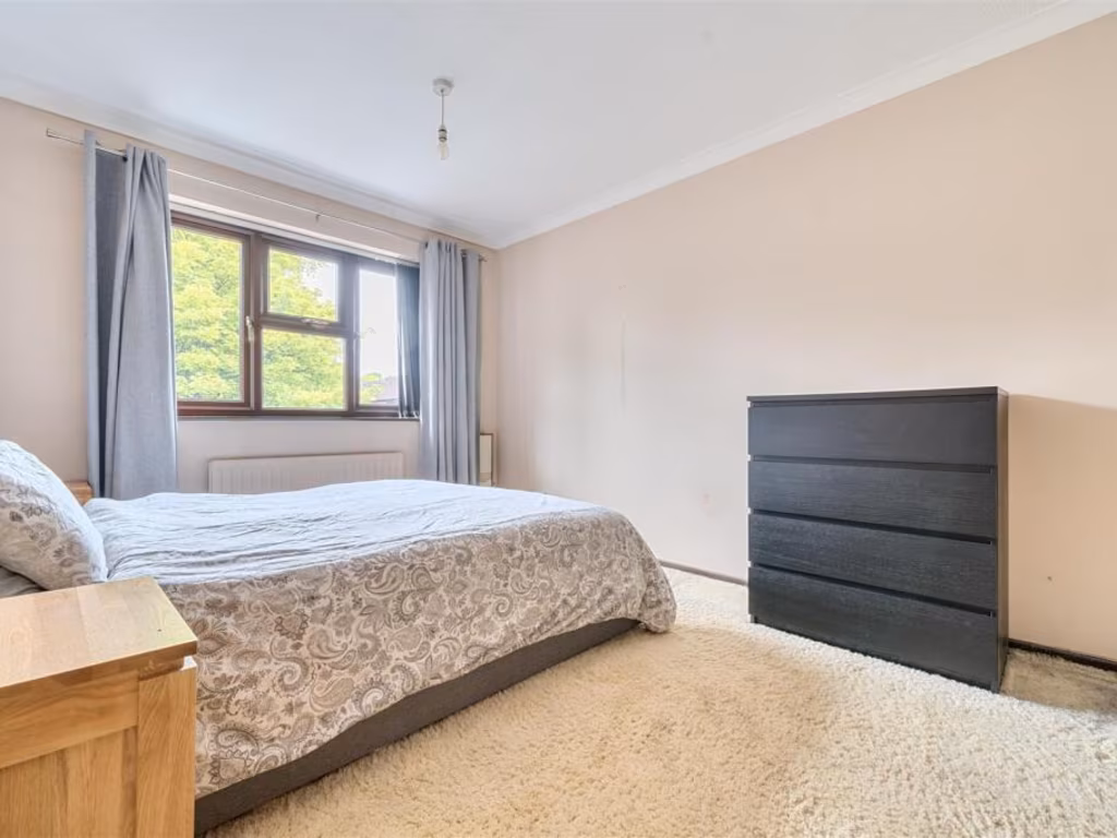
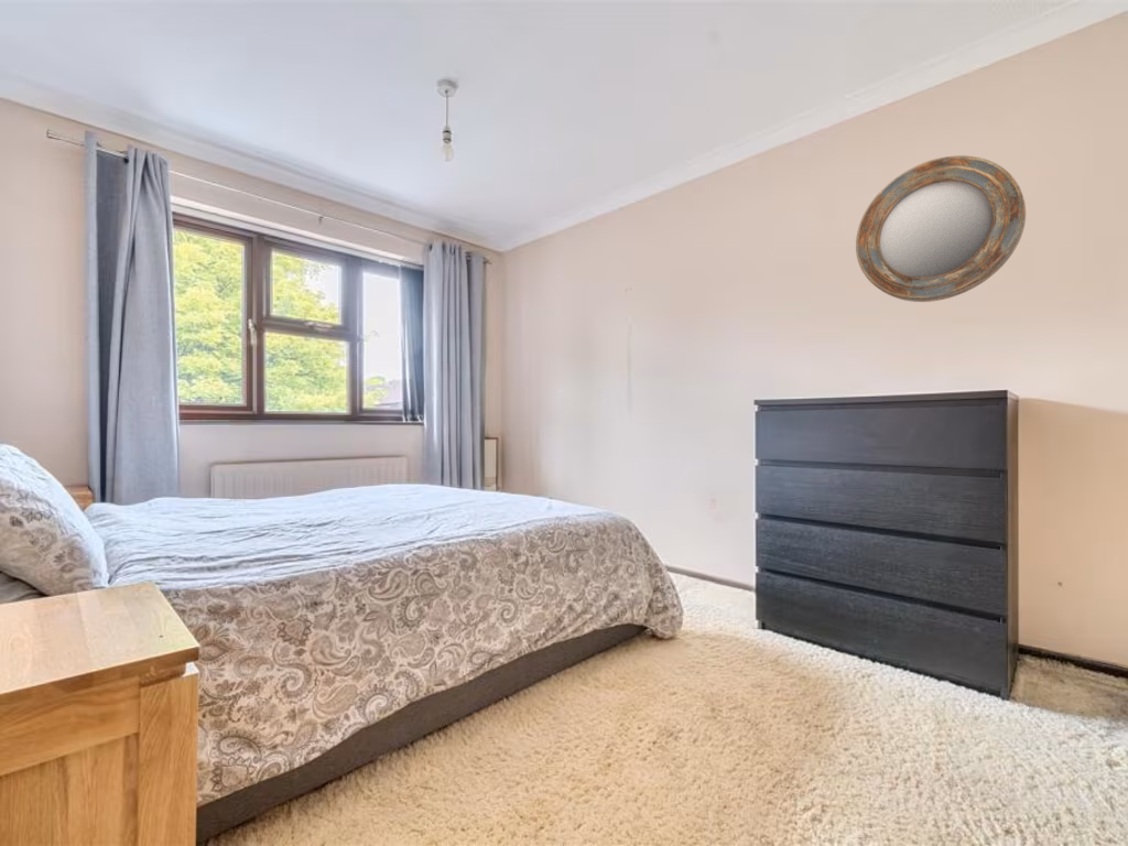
+ home mirror (933, 230)
